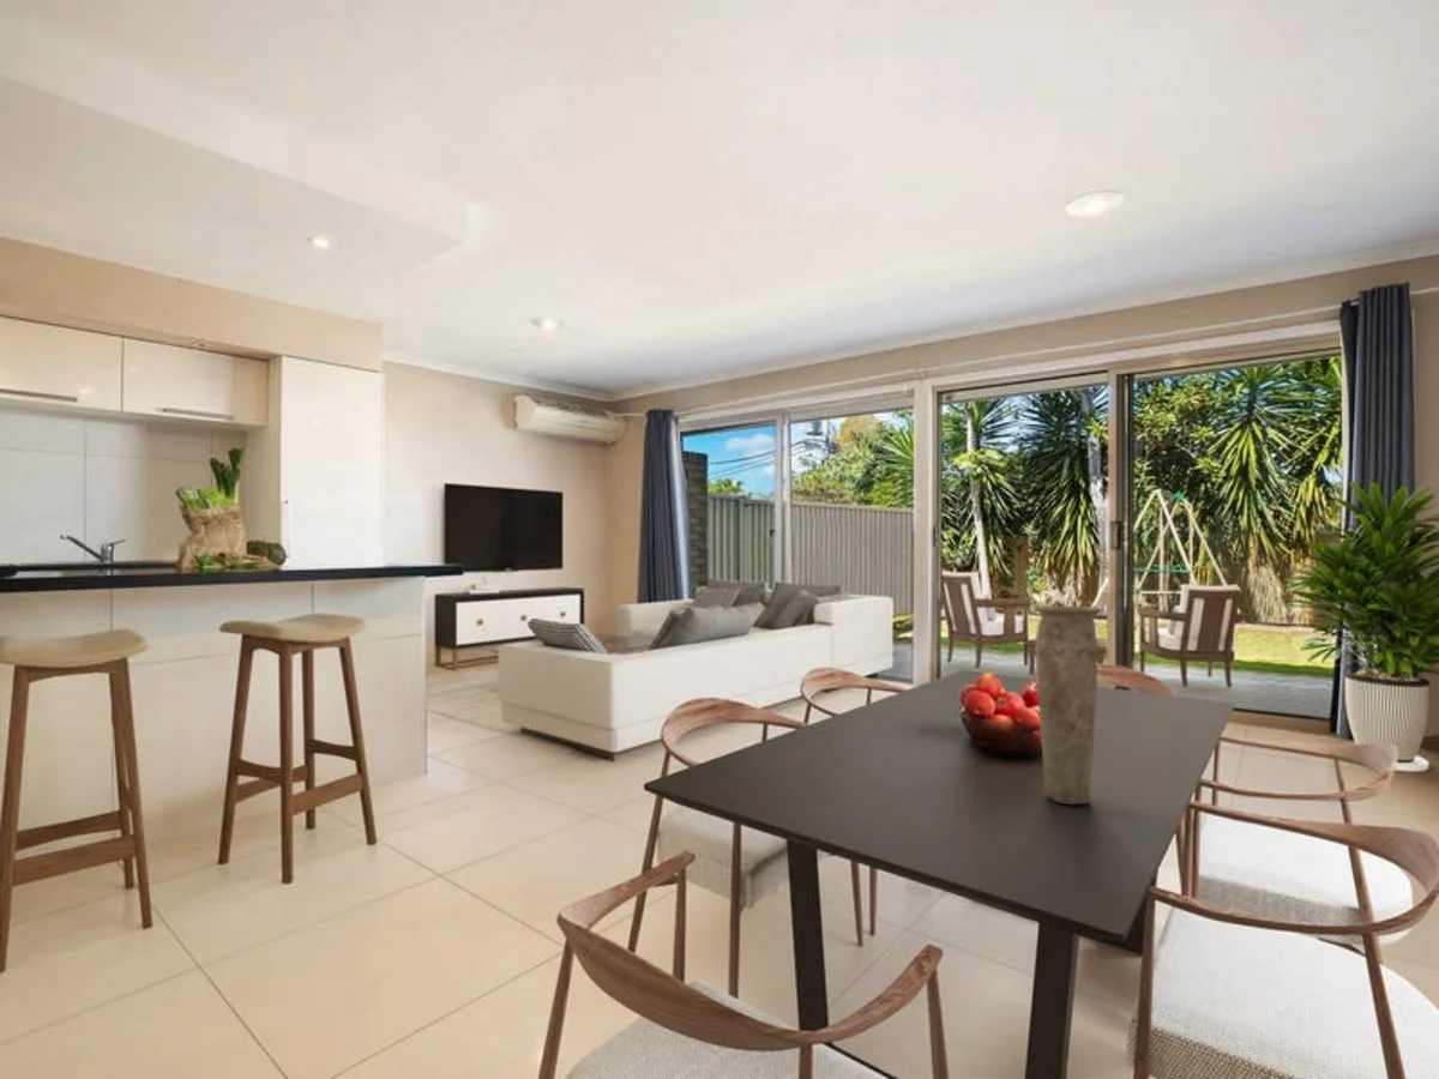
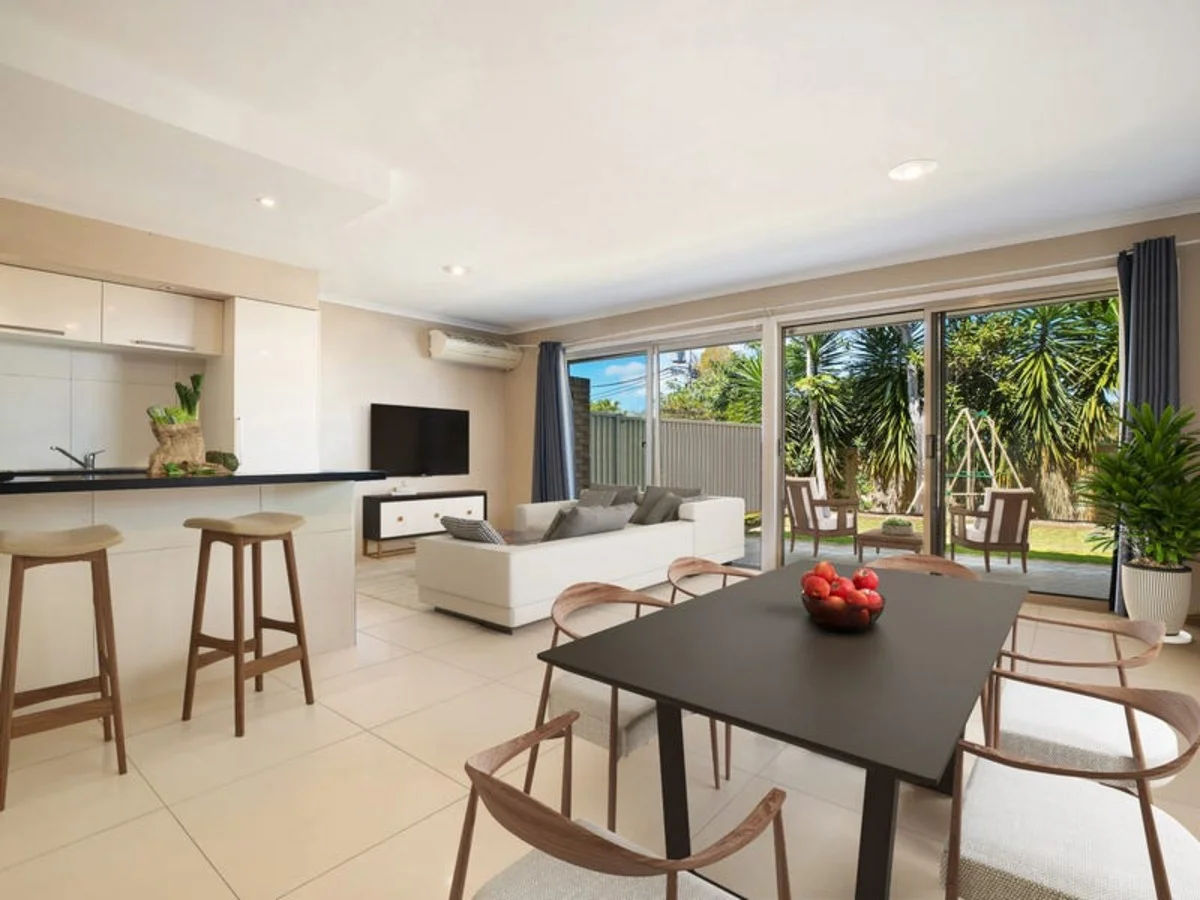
- vase (1067, 703)
